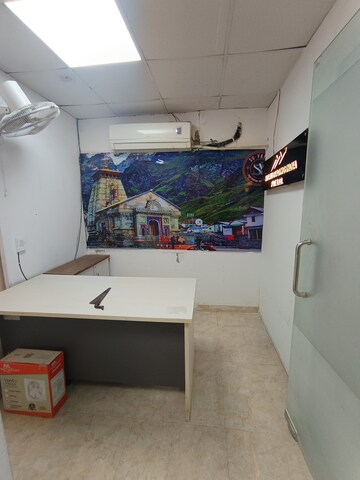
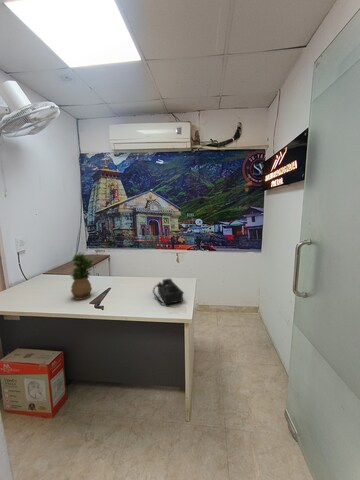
+ telephone (169, 288)
+ potted plant (83, 274)
